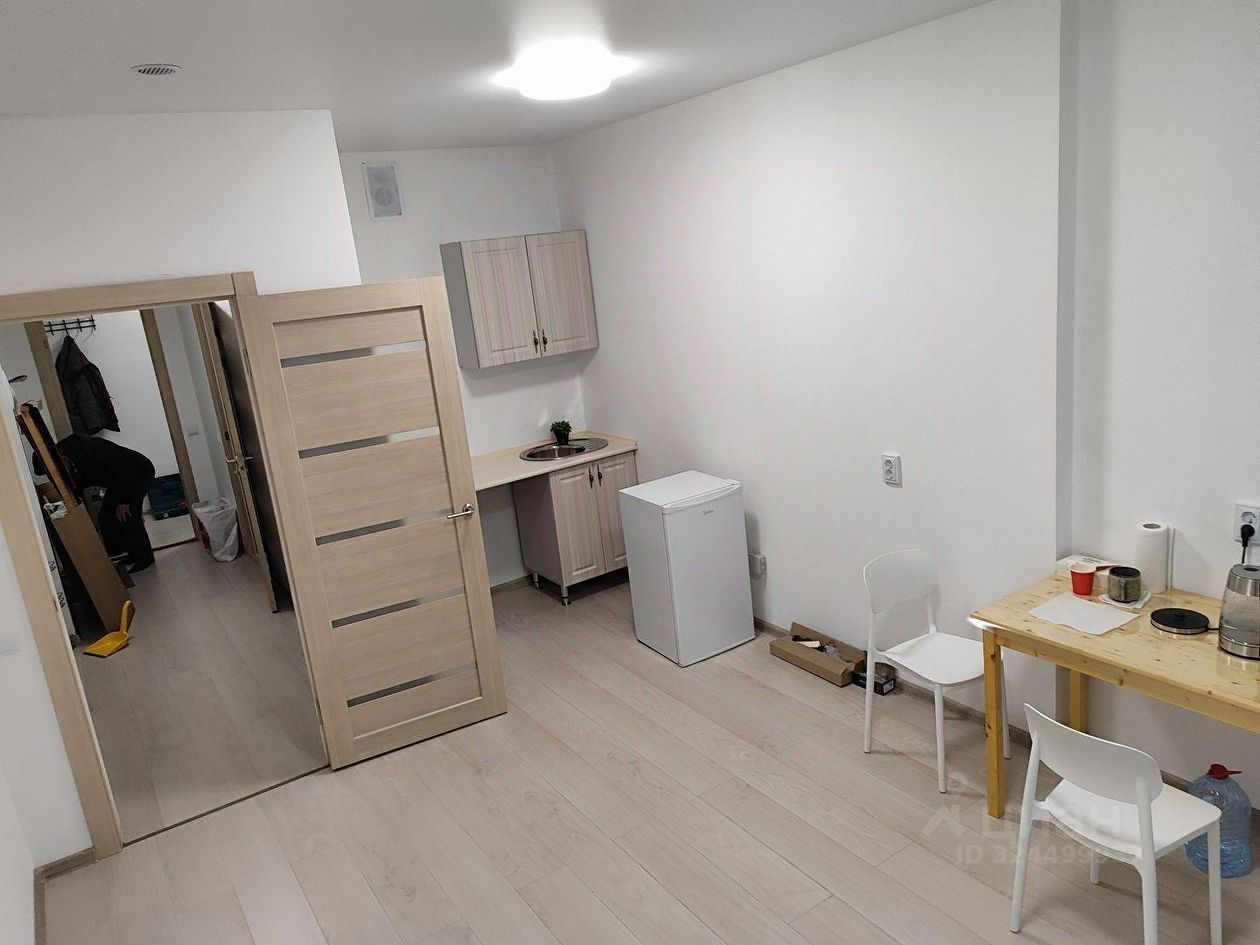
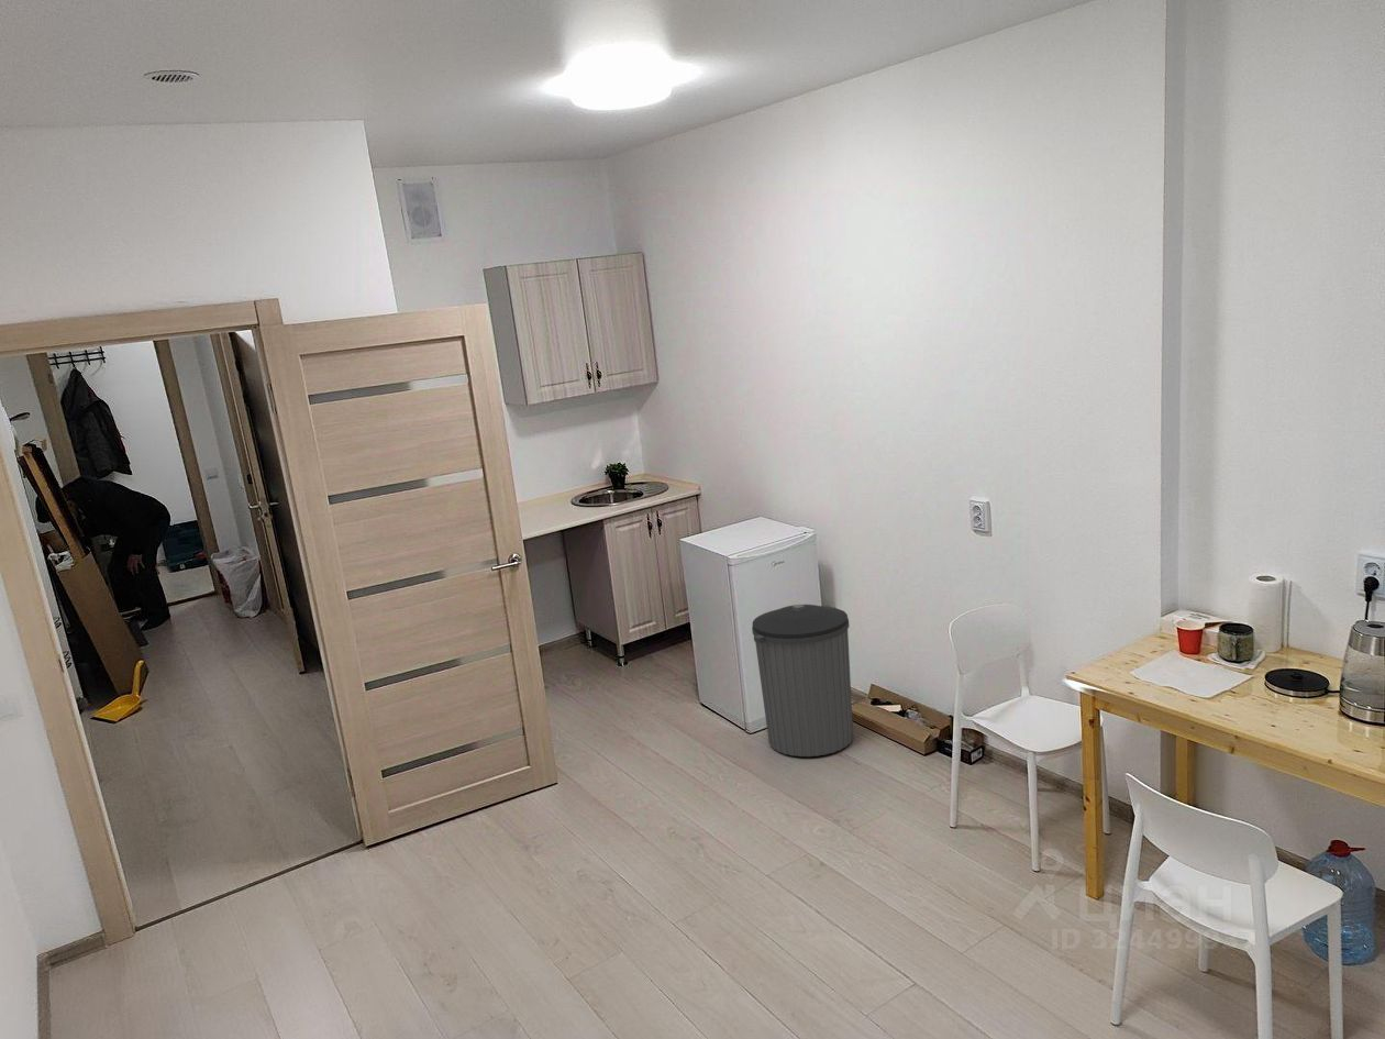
+ trash can (805, 673)
